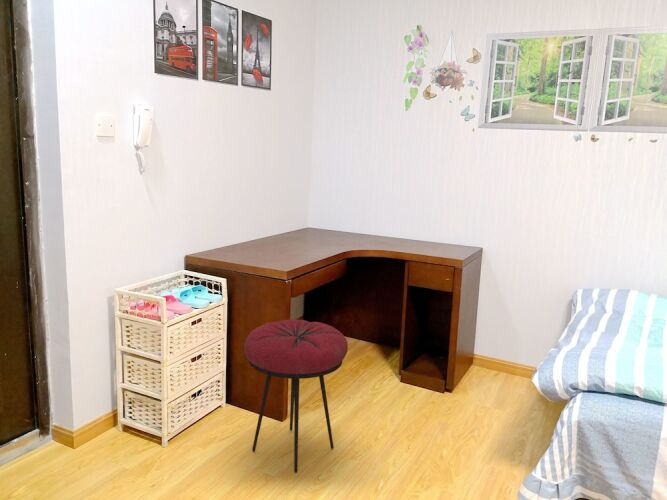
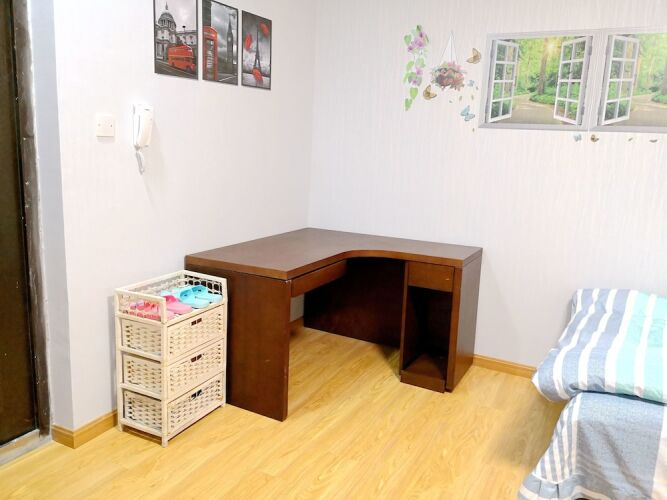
- stool (295, 391)
